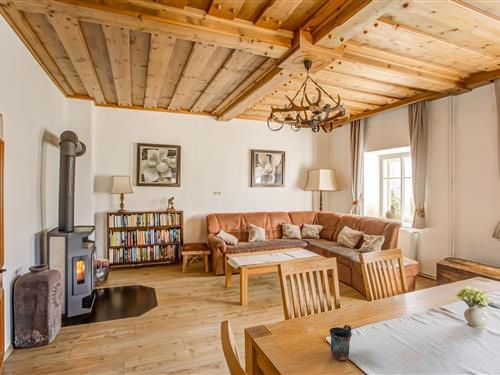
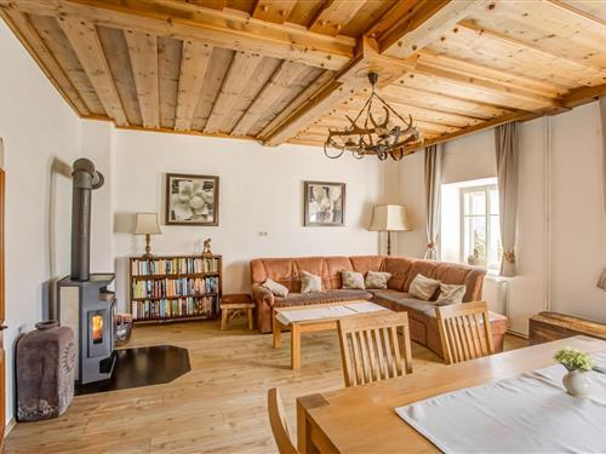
- mug (343, 342)
